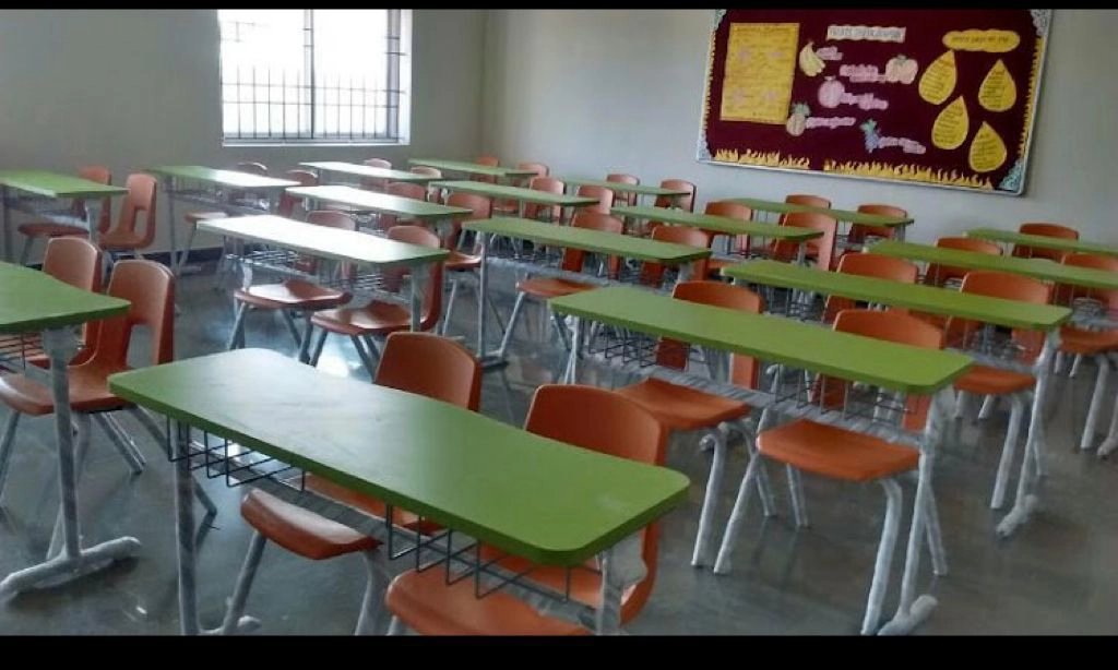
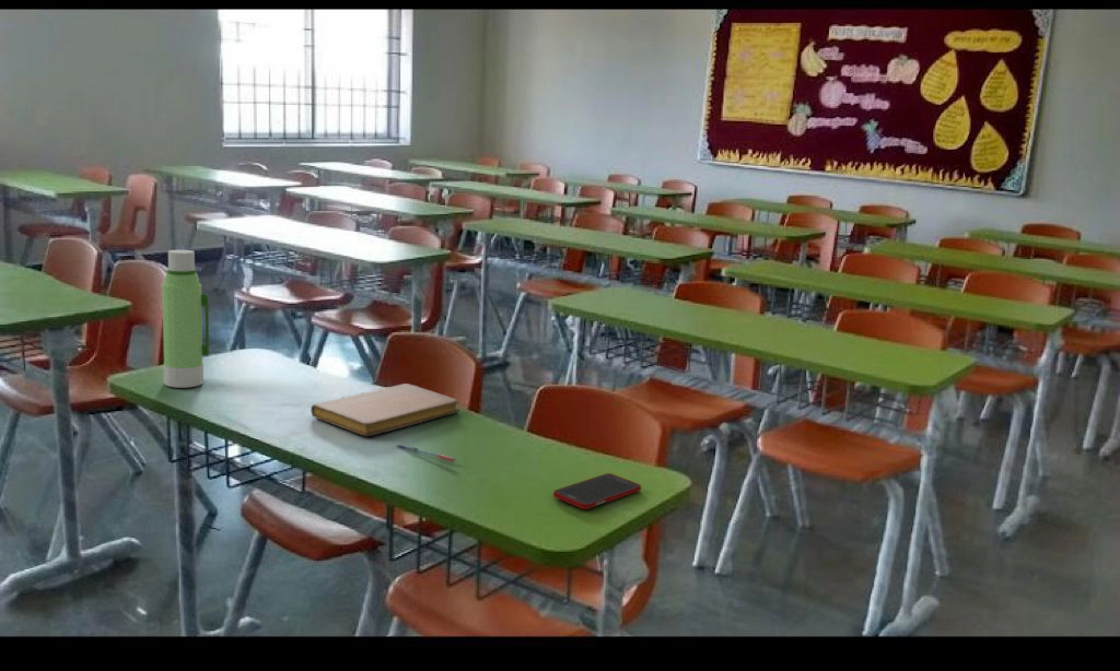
+ pen (424, 451)
+ cell phone (597, 491)
+ water bottle (184, 318)
+ notebook (386, 408)
